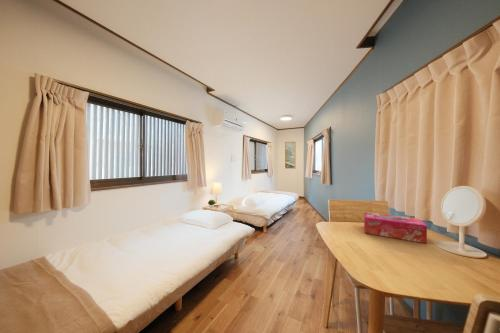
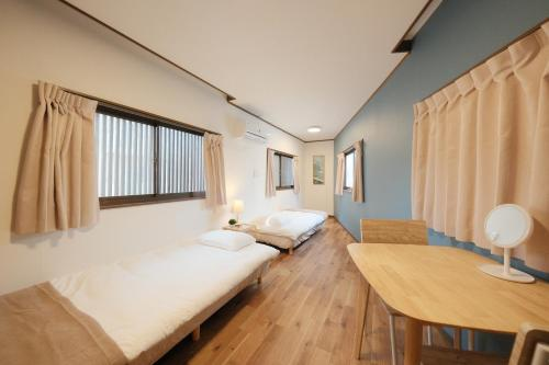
- tissue box (391, 225)
